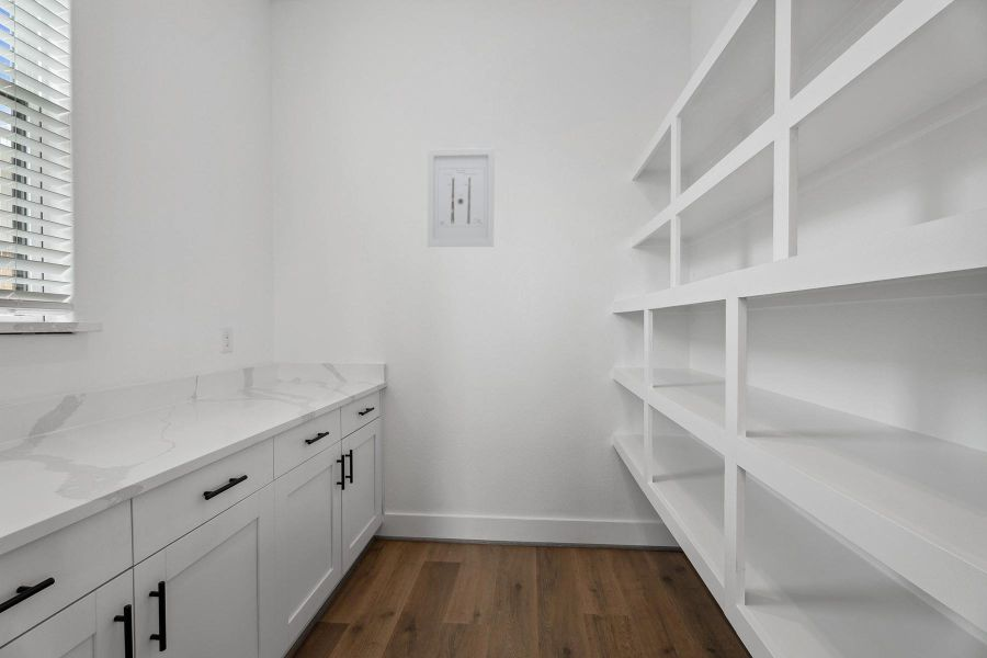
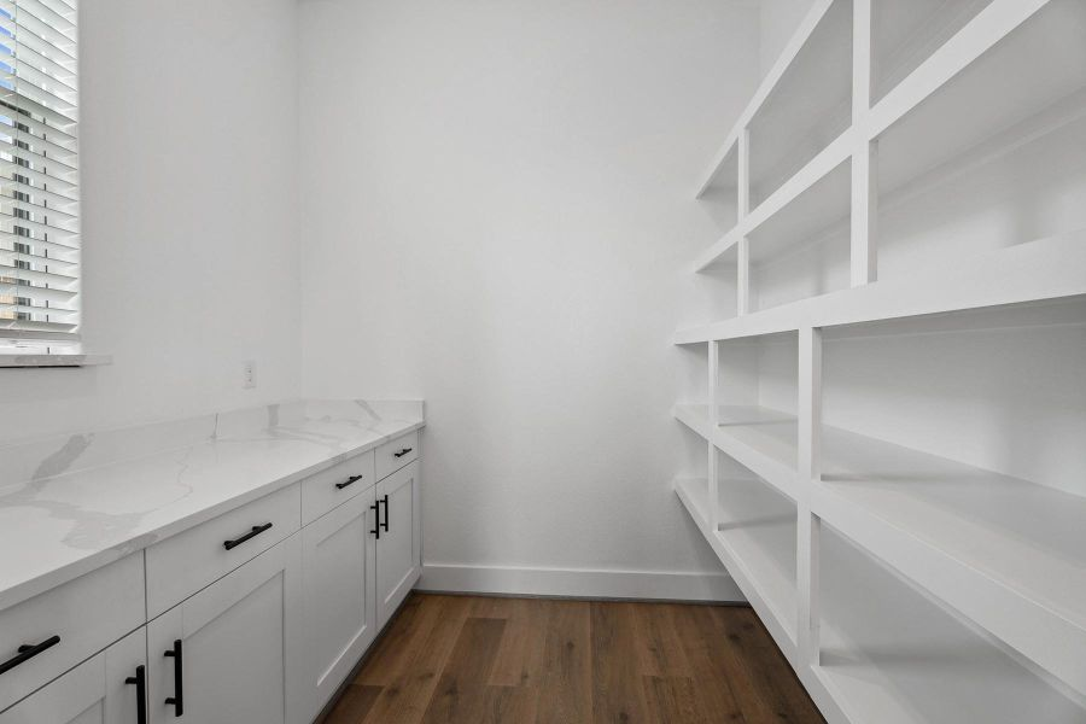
- wall art (461, 197)
